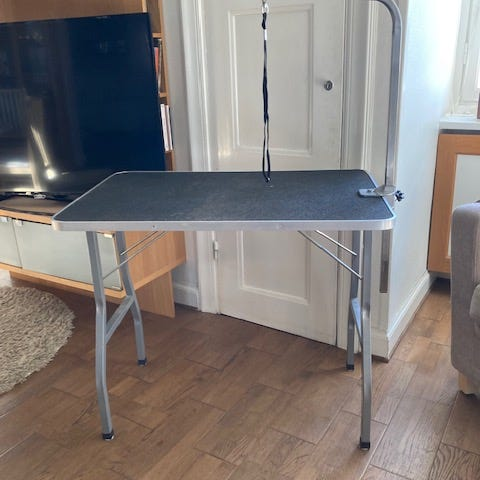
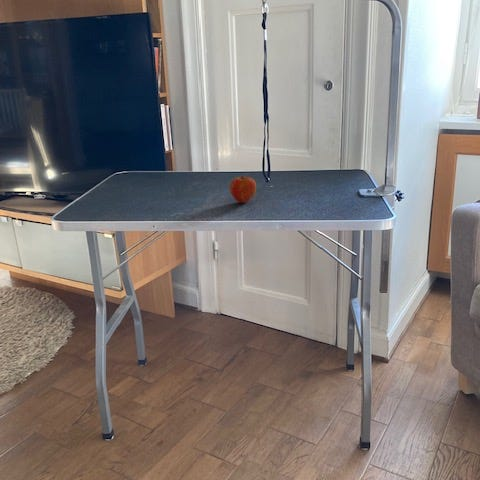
+ apple (242, 188)
